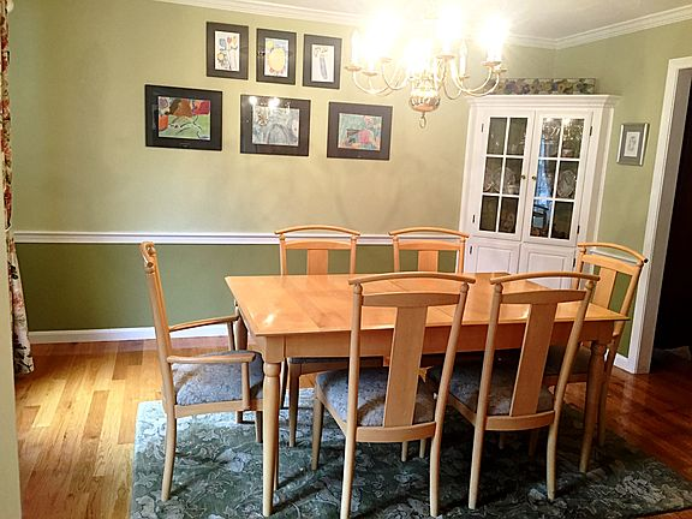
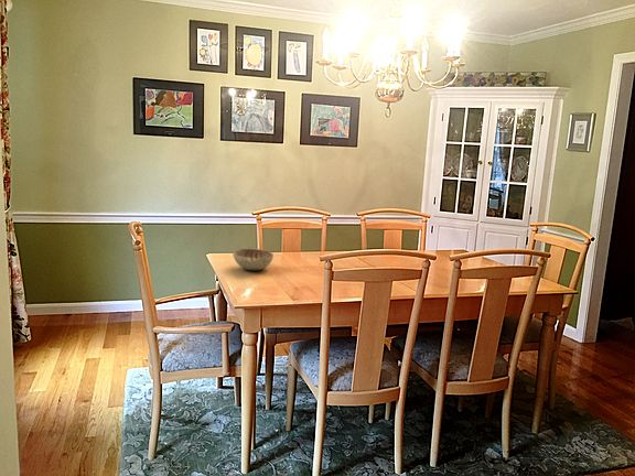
+ decorative bowl (252, 260)
